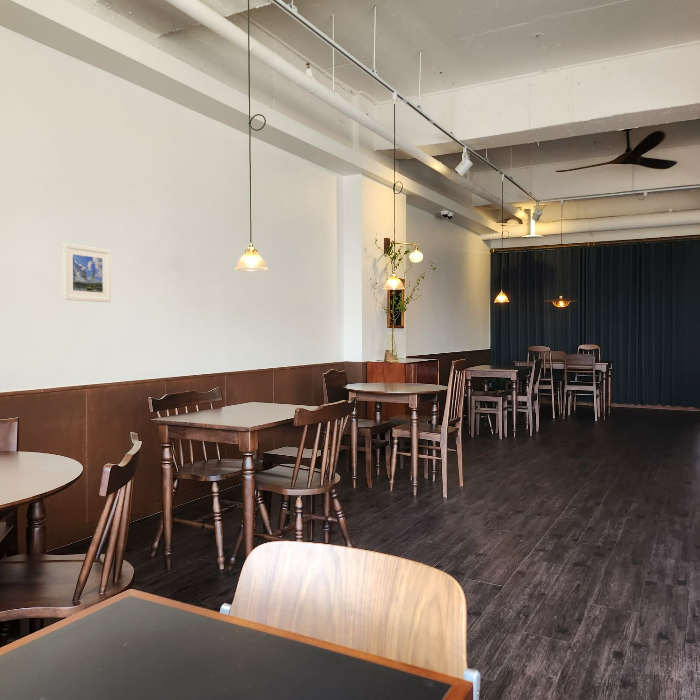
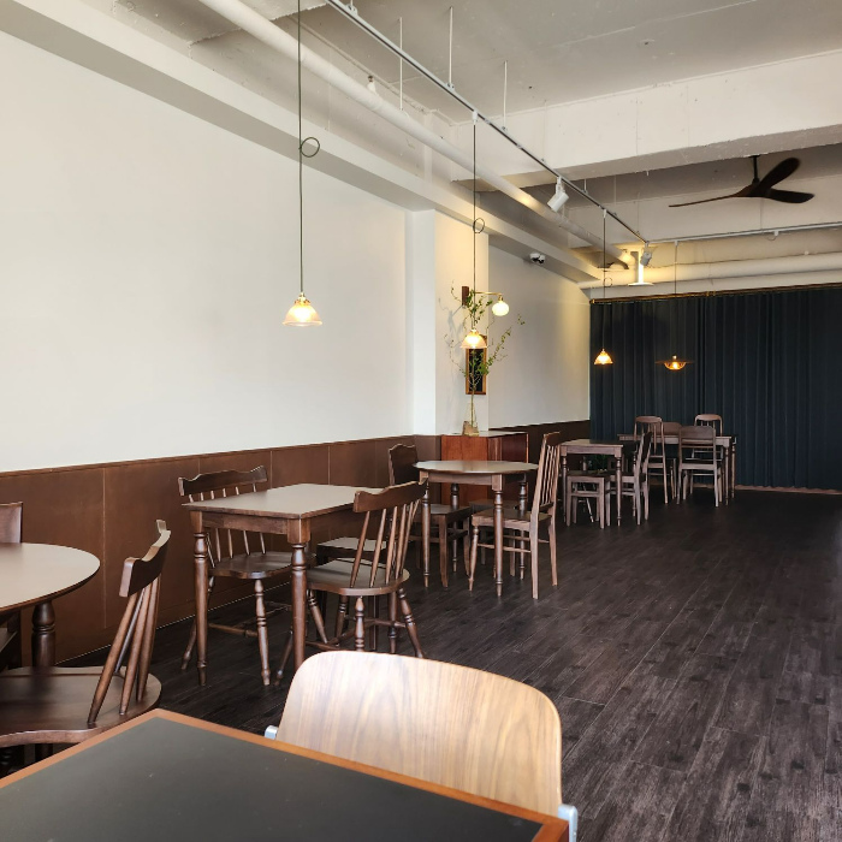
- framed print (87, 273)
